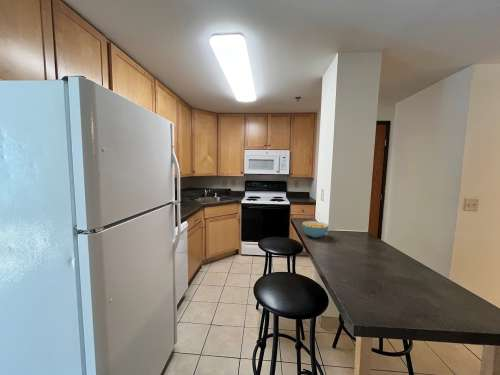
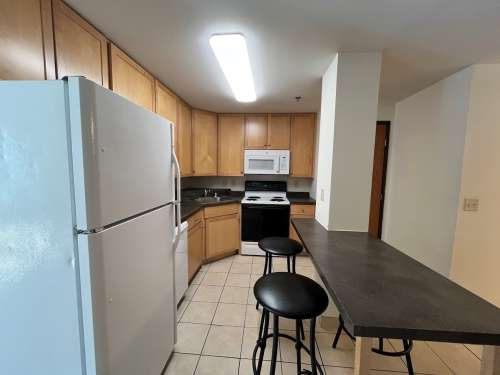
- cereal bowl (314, 230)
